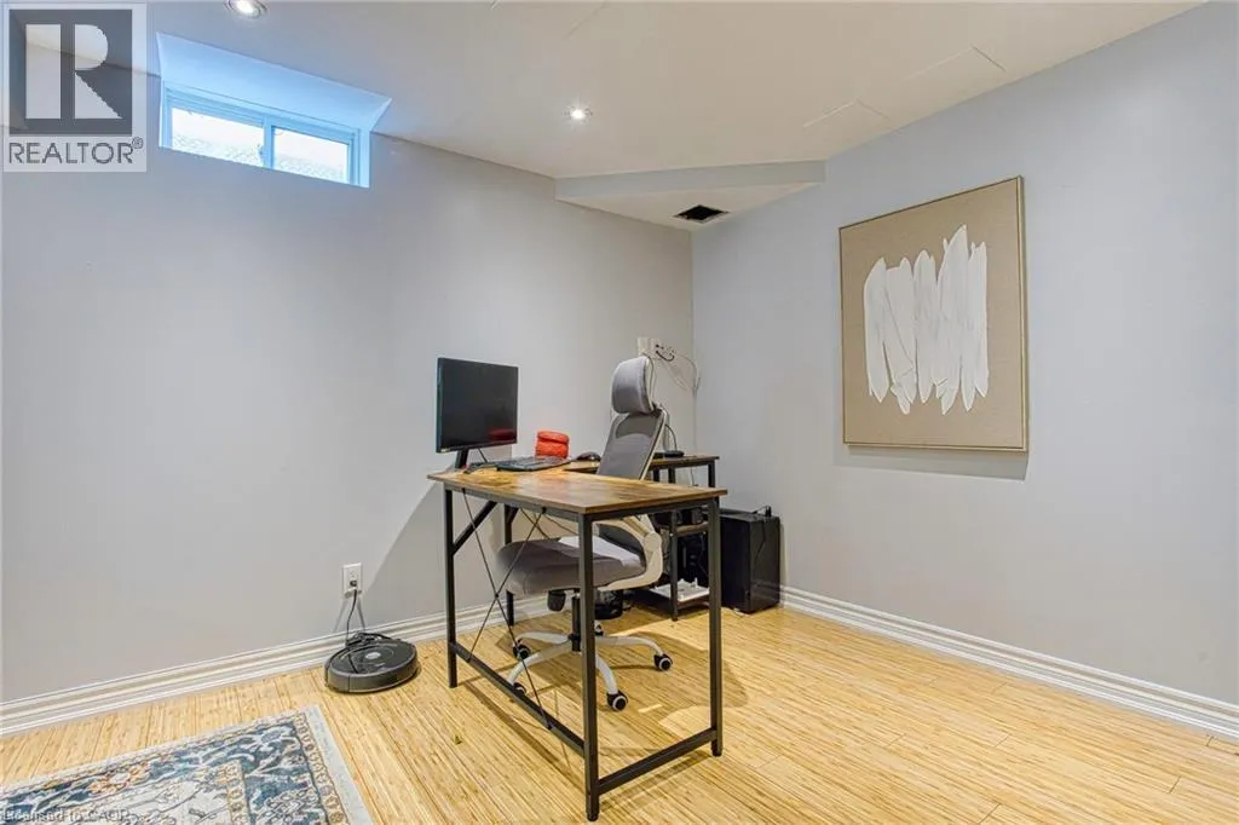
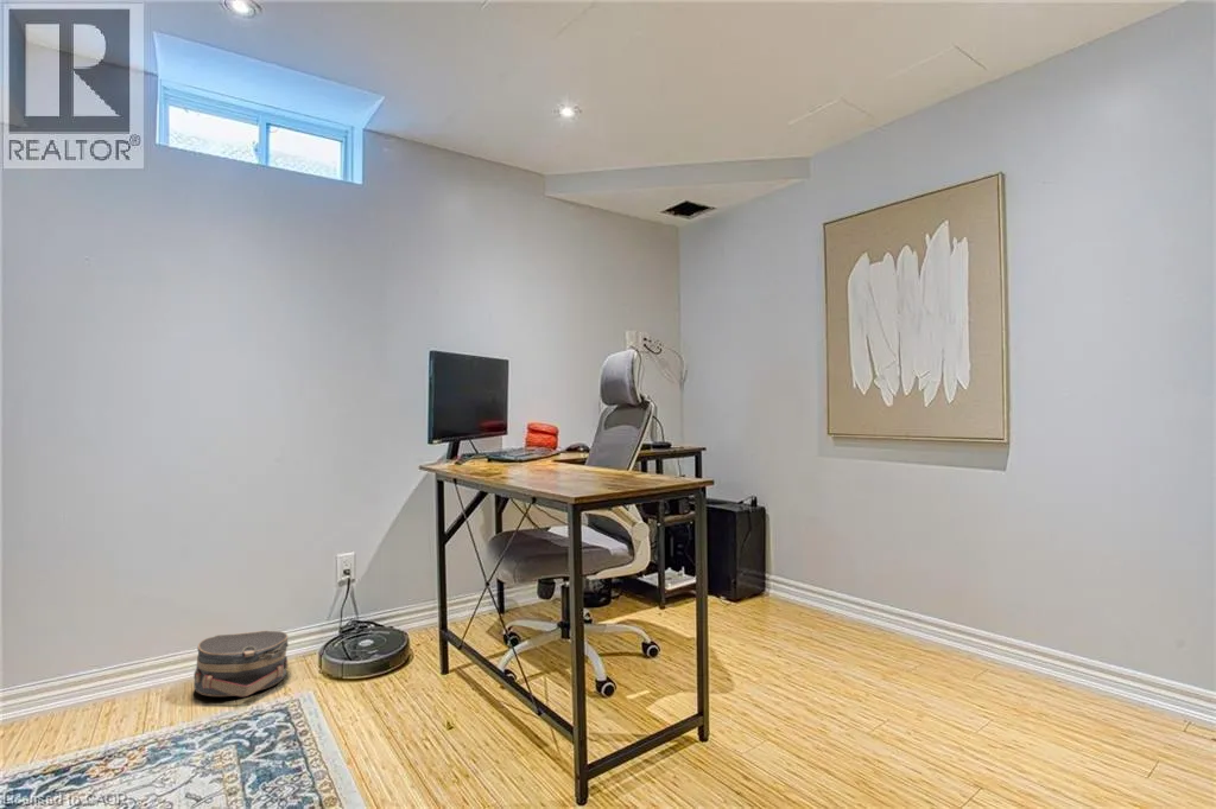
+ hat box (243, 662)
